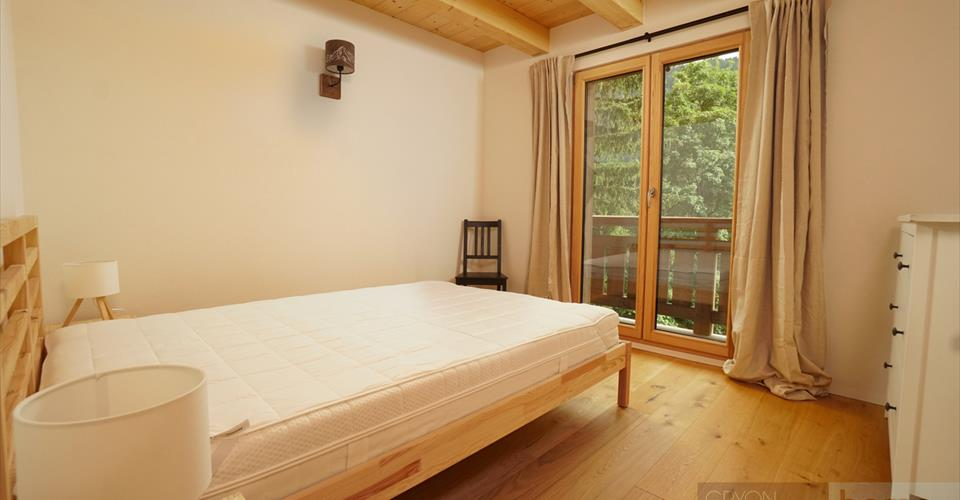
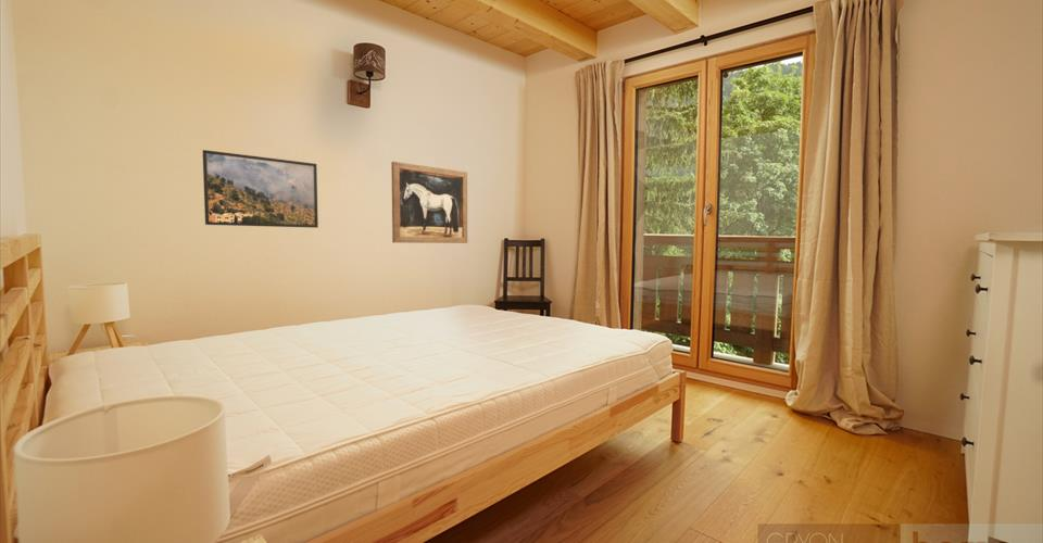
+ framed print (264, 191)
+ wall art (431, 205)
